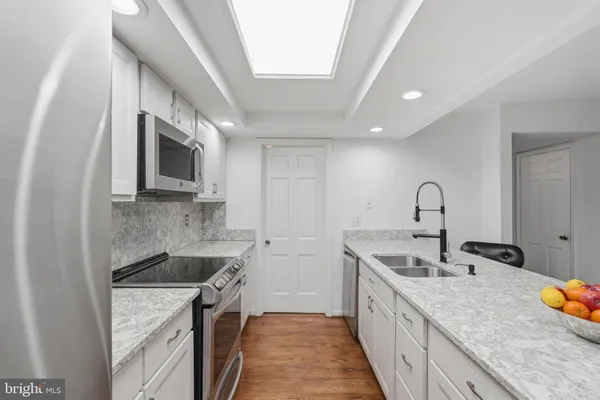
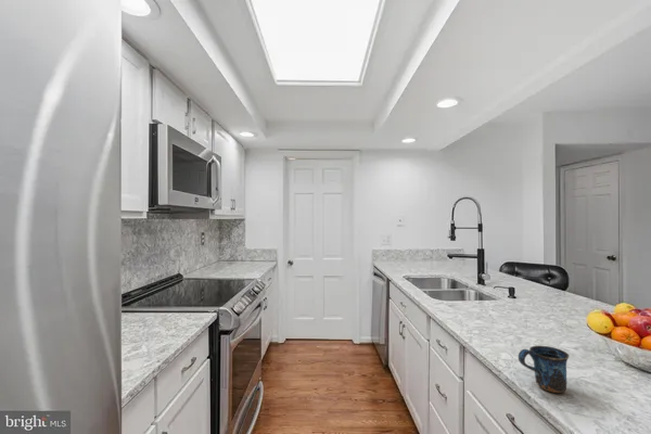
+ mug (541, 367)
